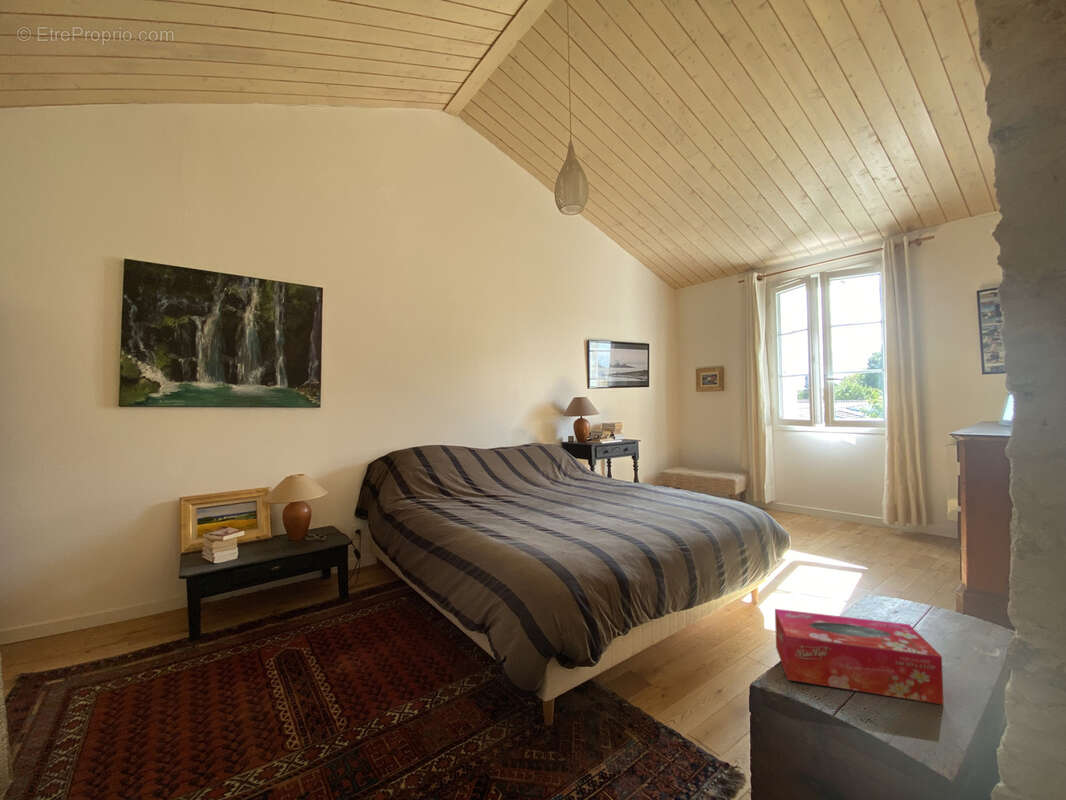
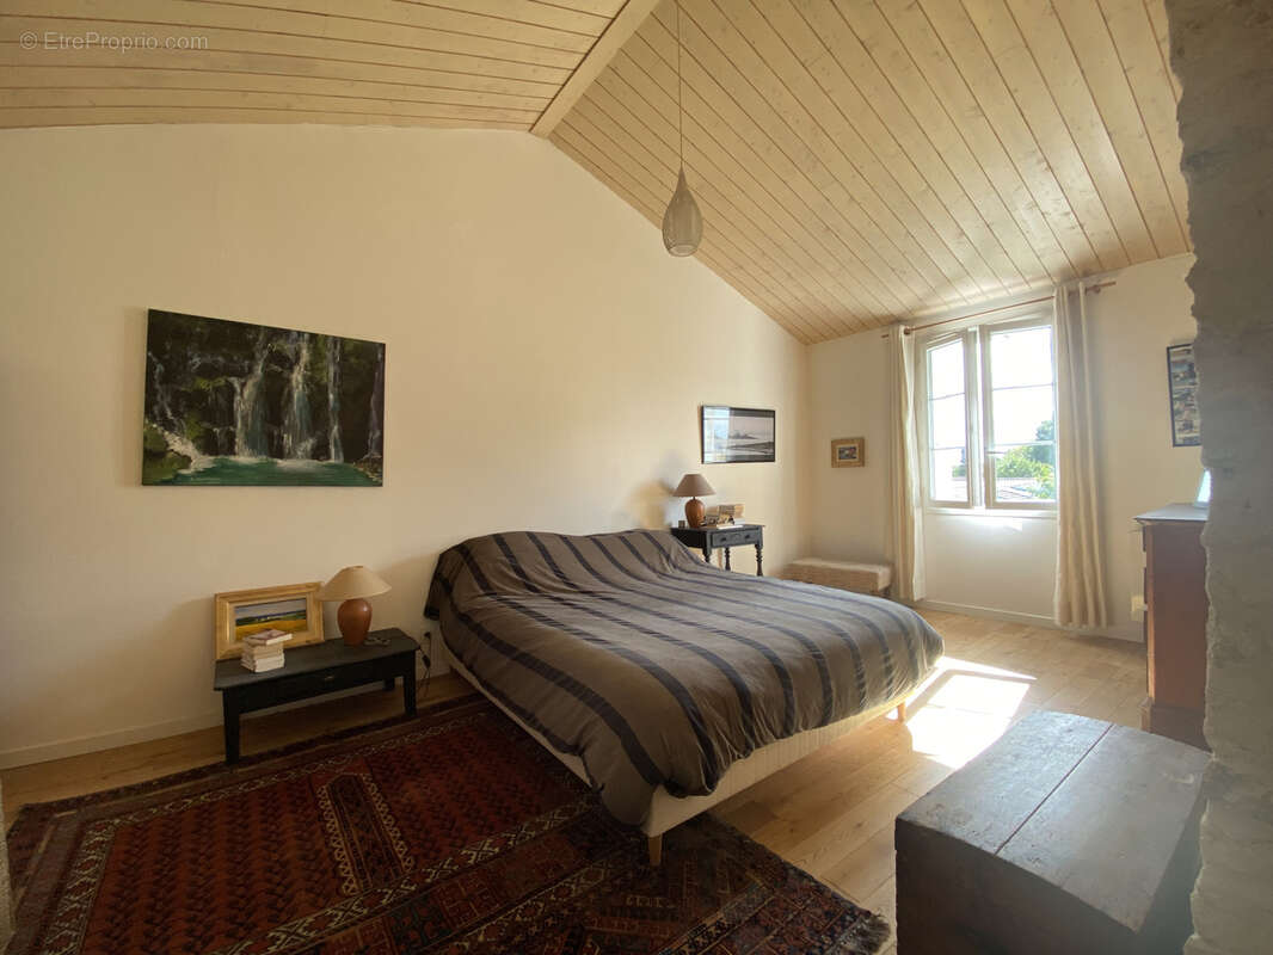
- tissue box (849, 651)
